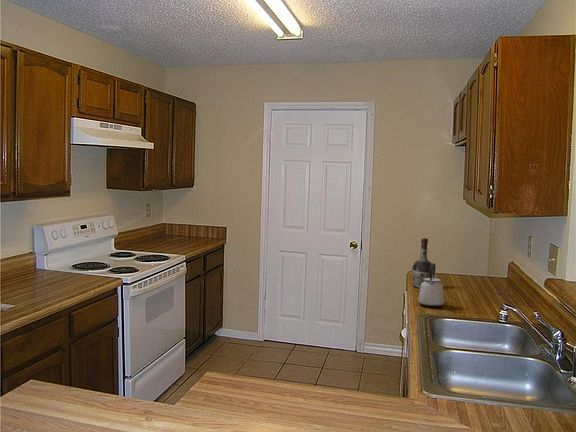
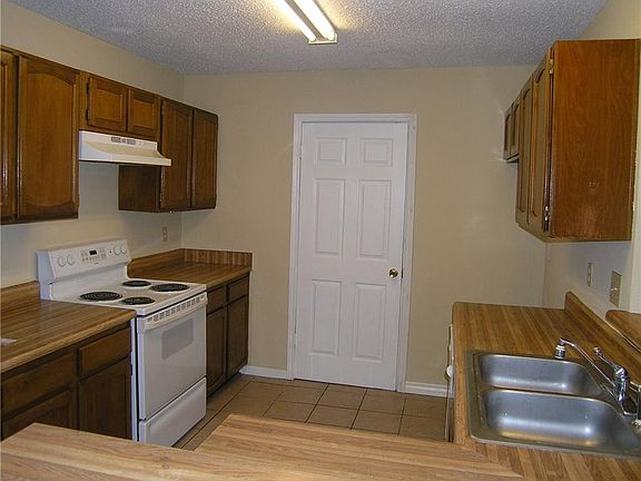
- kettle (432, 283)
- cognac bottle (423, 262)
